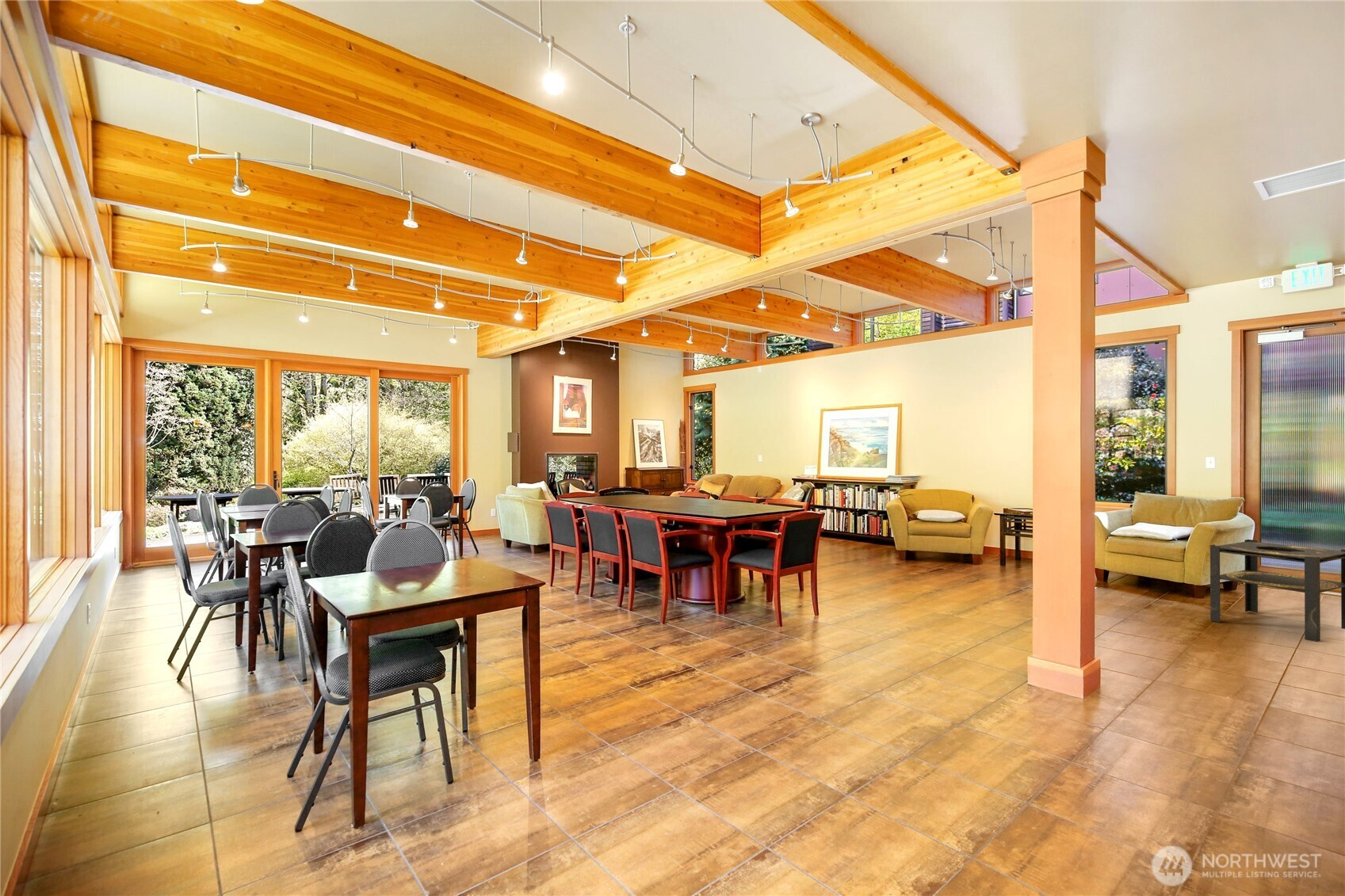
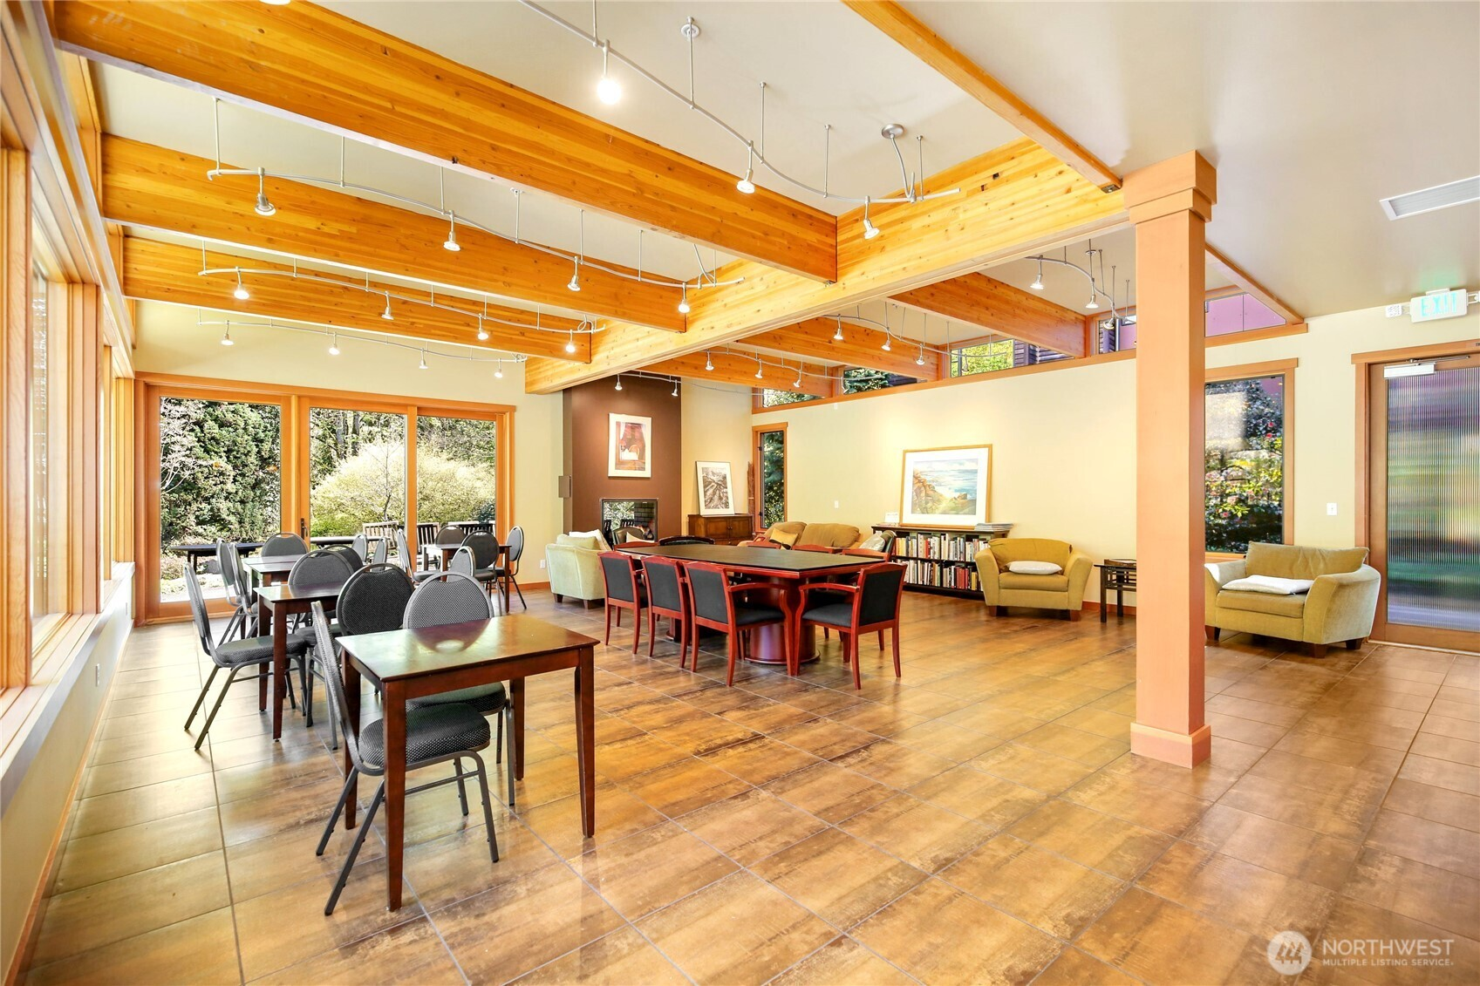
- side table (1279, 586)
